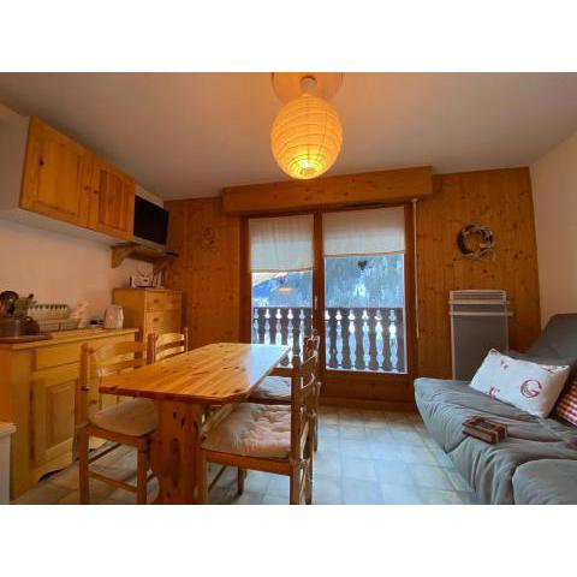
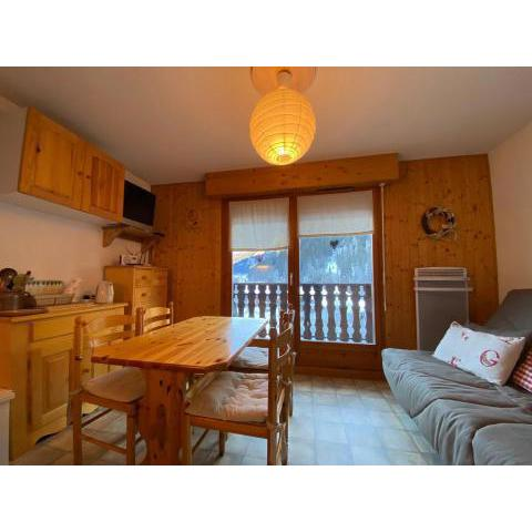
- book (484, 428)
